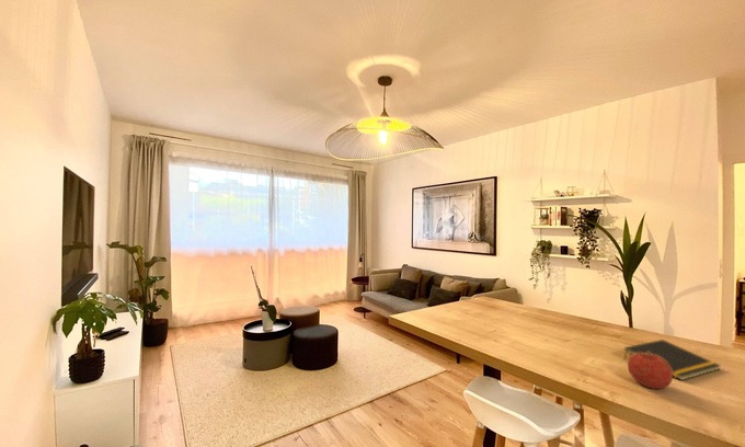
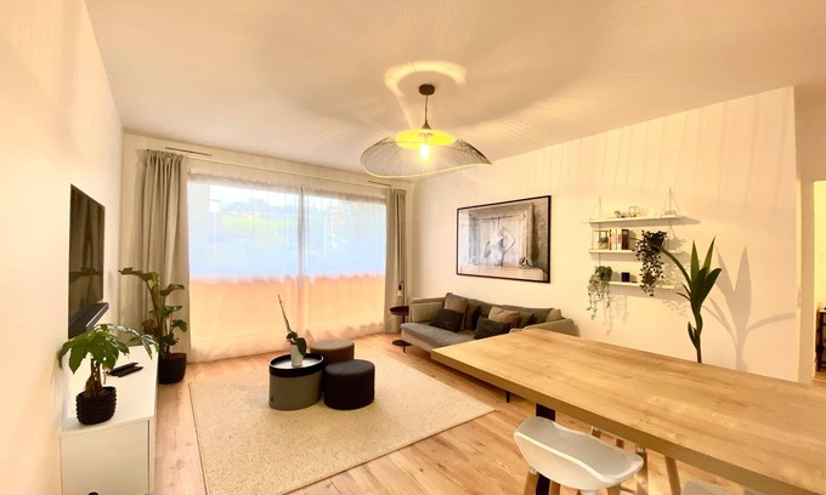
- fruit (649, 367)
- notepad (671, 357)
